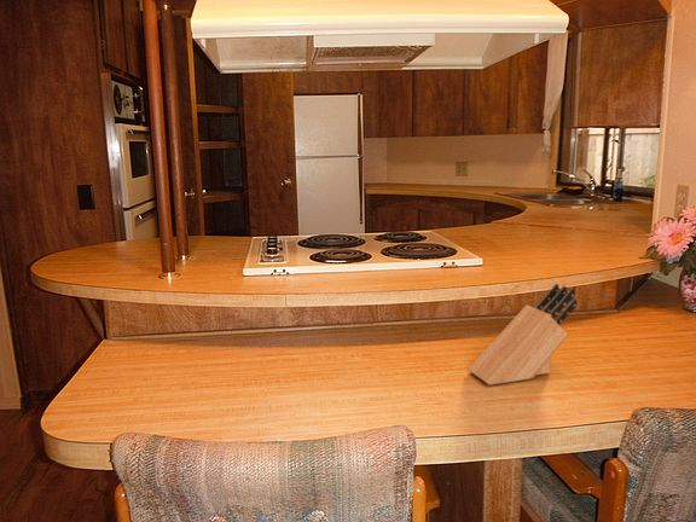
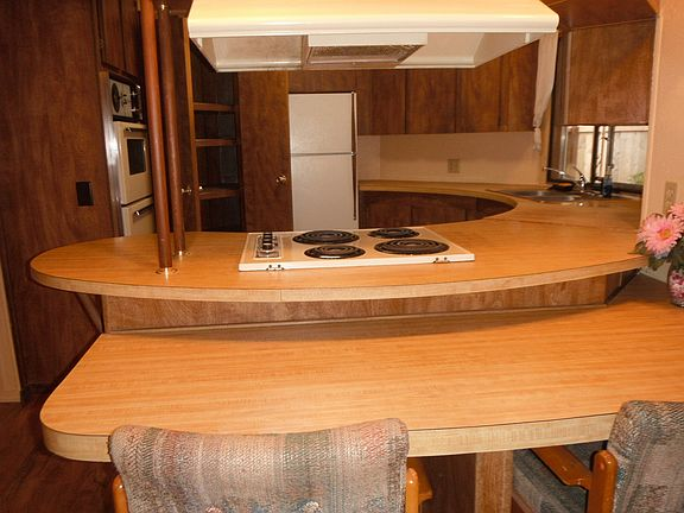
- knife block (524, 331)
